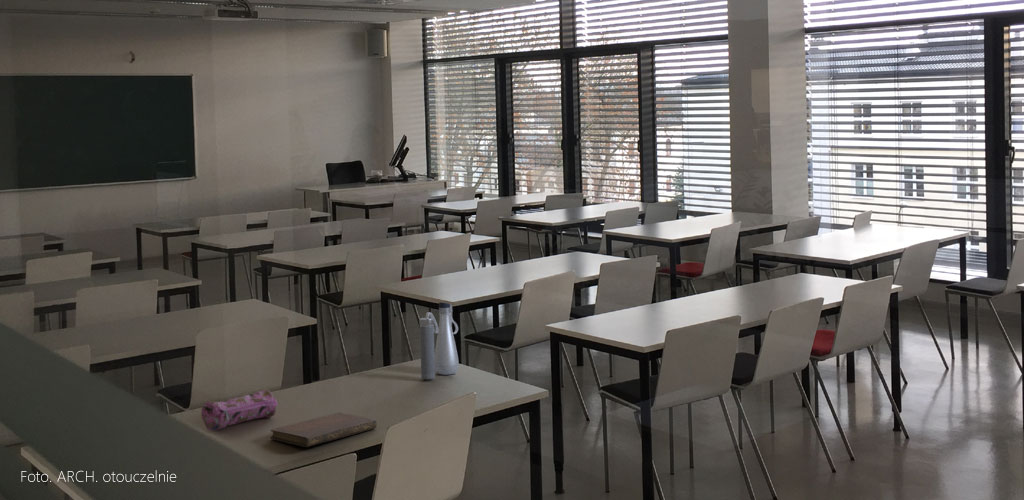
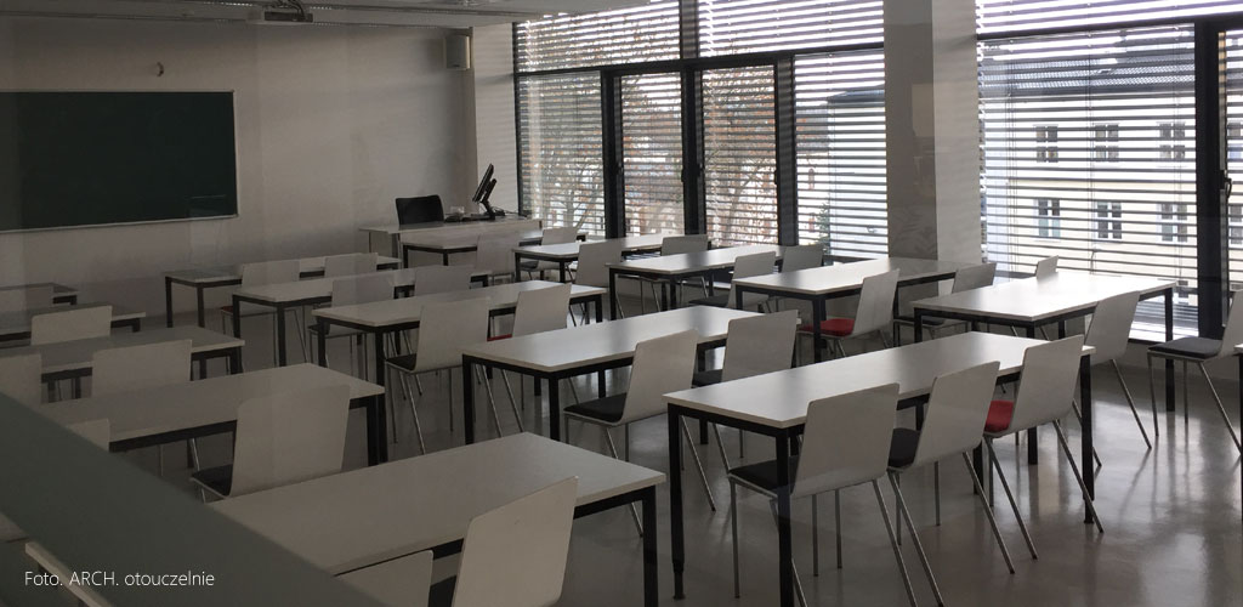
- pencil case (239, 409)
- notebook (324, 428)
- water bottle (440, 338)
